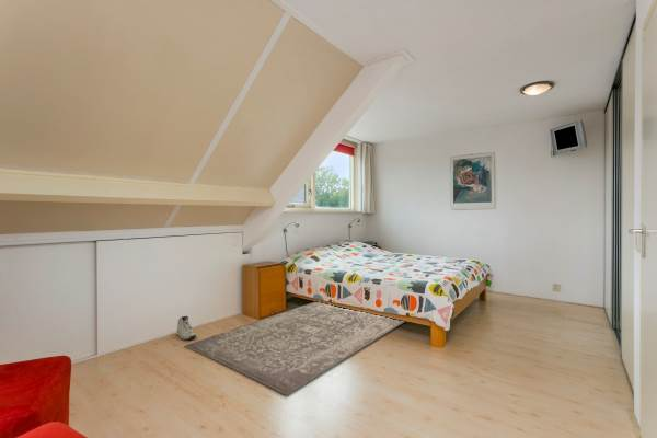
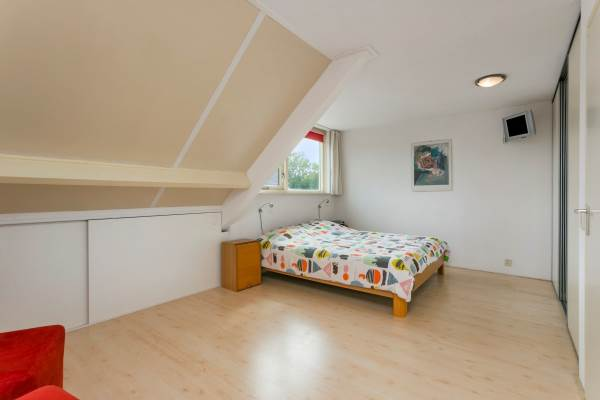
- rug (310, 330)
- sneaker (185, 326)
